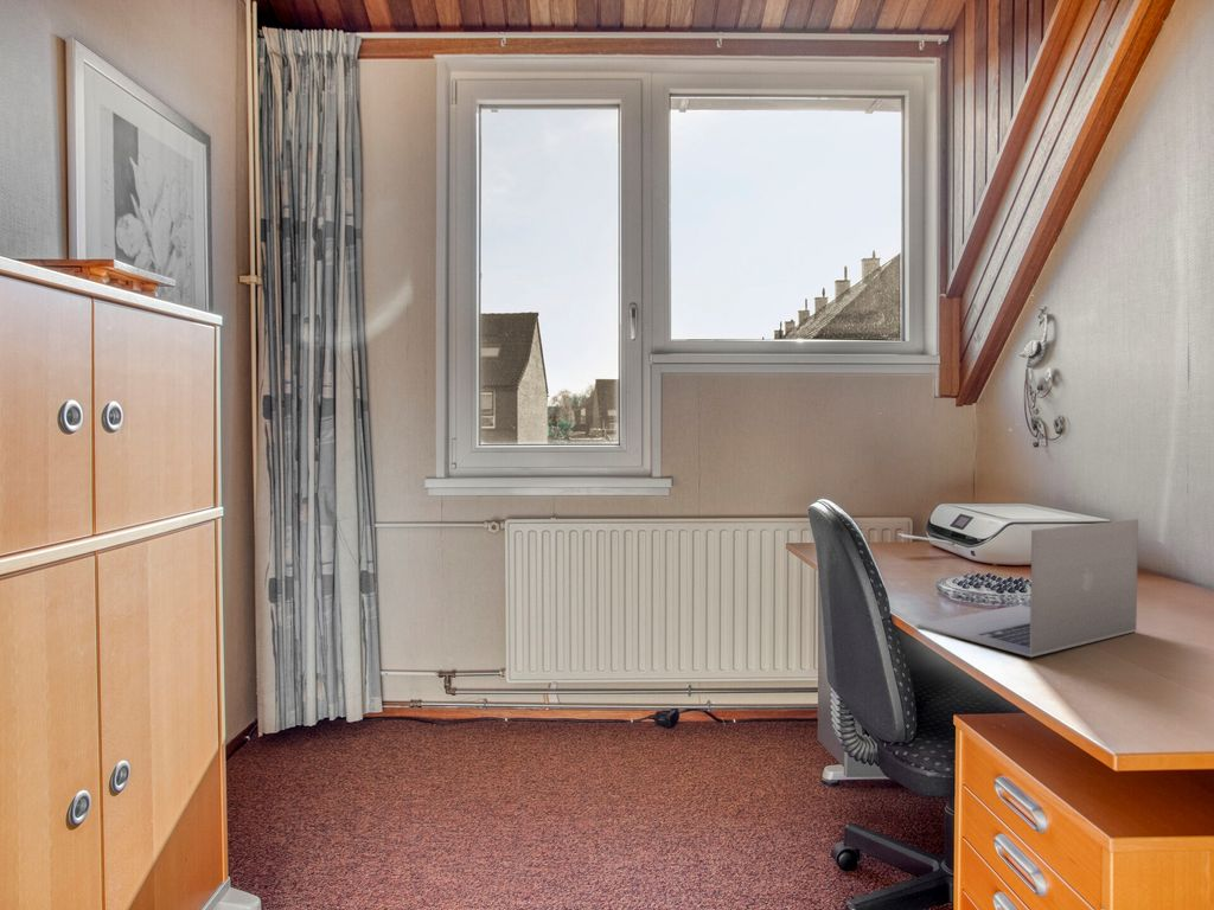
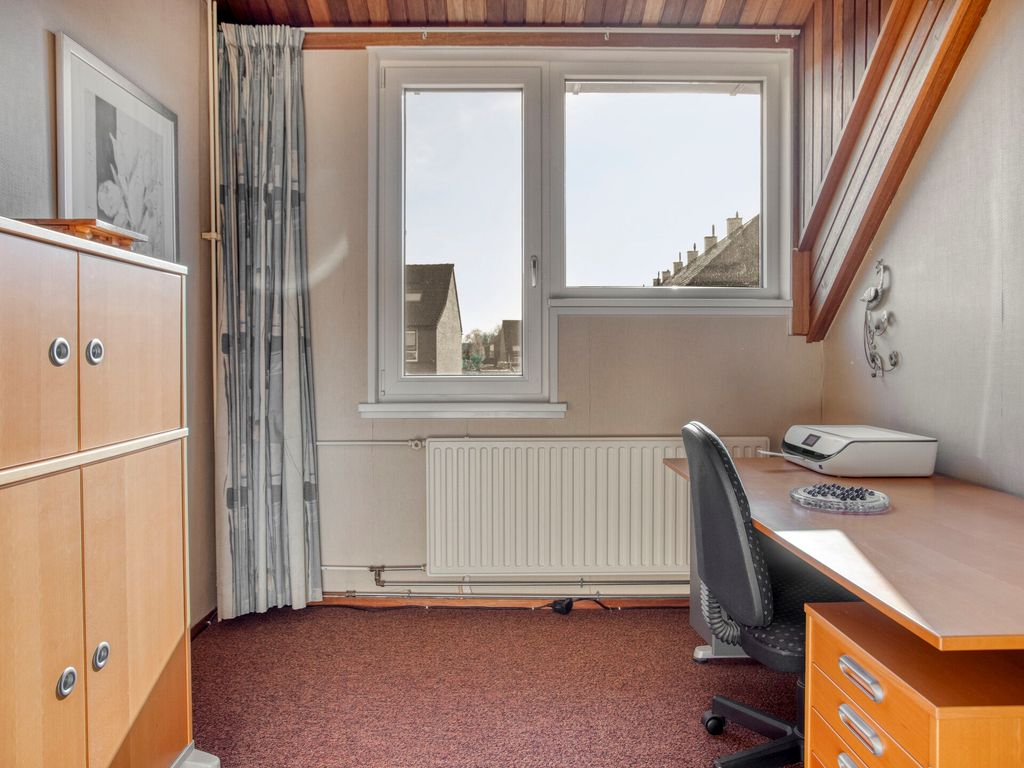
- laptop (1031, 573)
